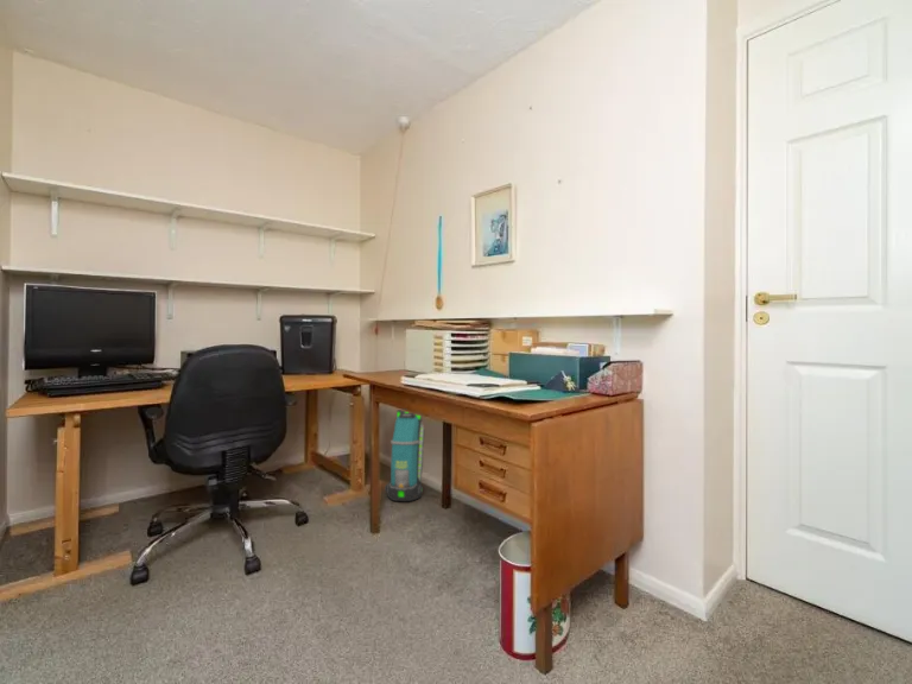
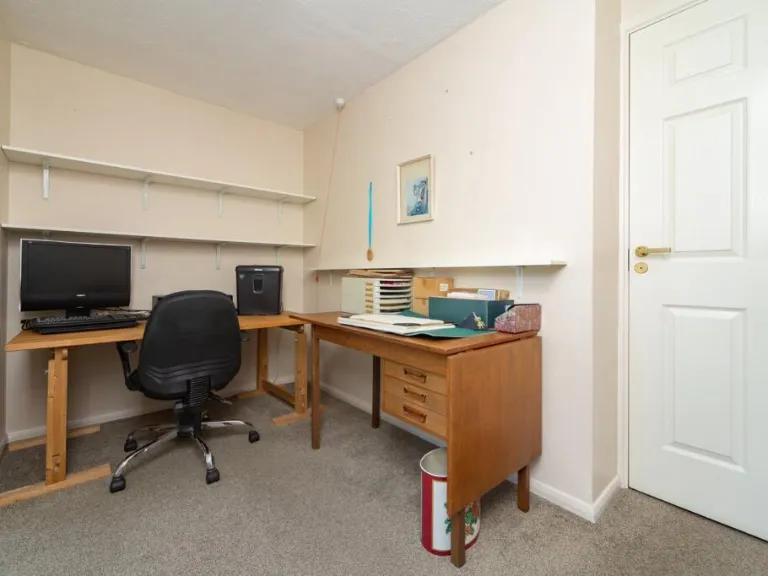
- backpack (406, 450)
